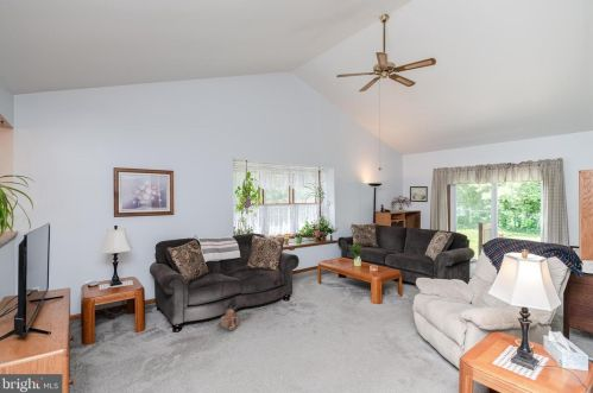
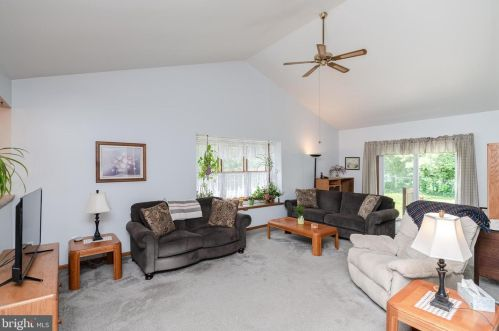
- architectural model (229, 316)
